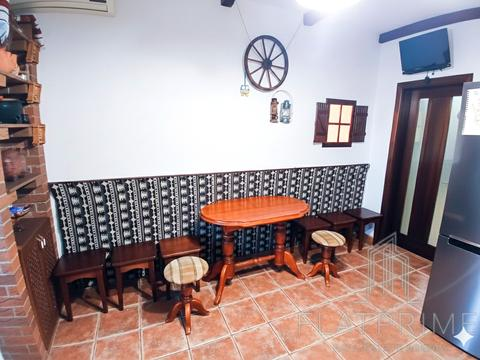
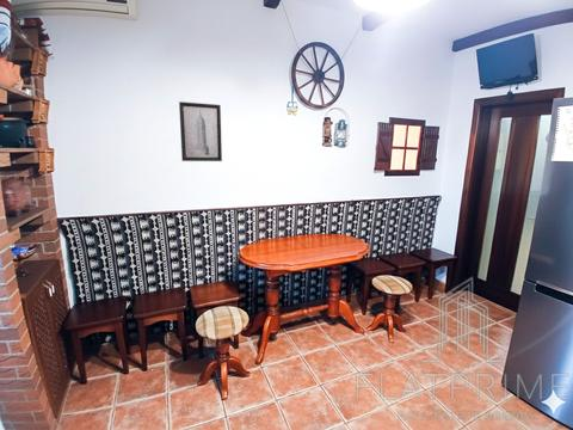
+ wall art (201, 133)
